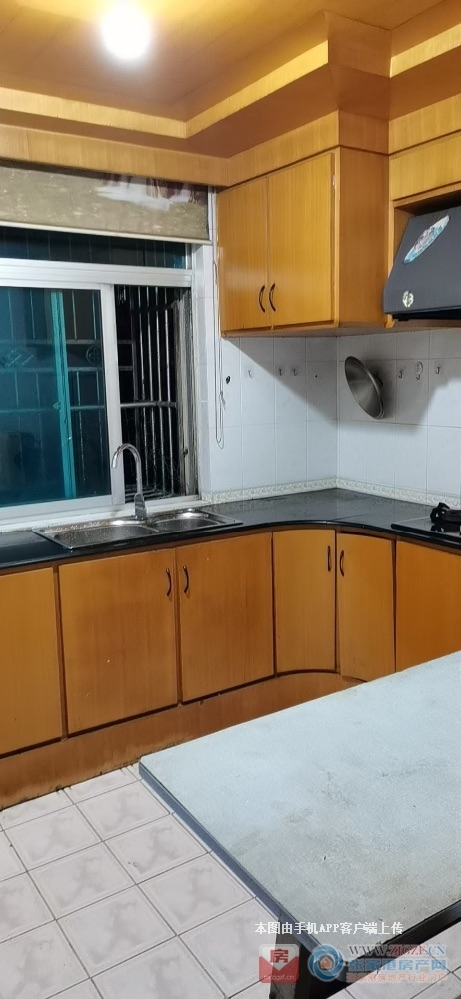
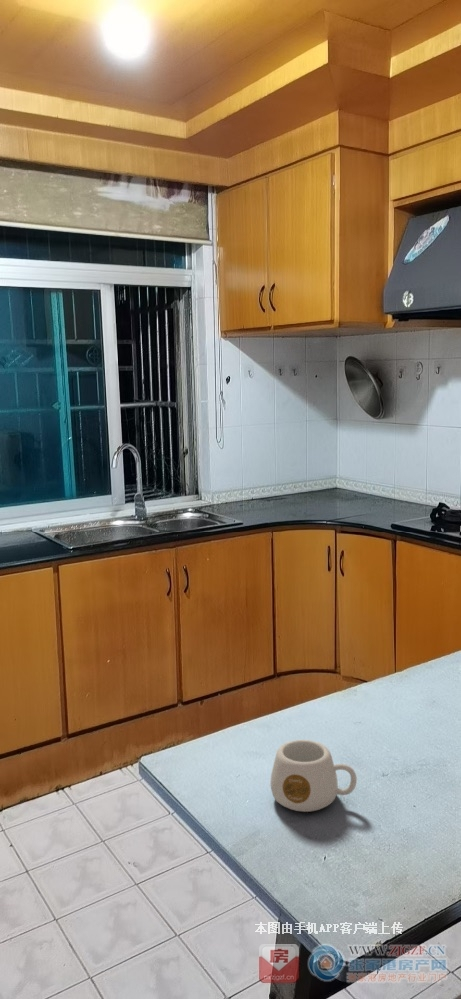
+ mug (313, 775)
